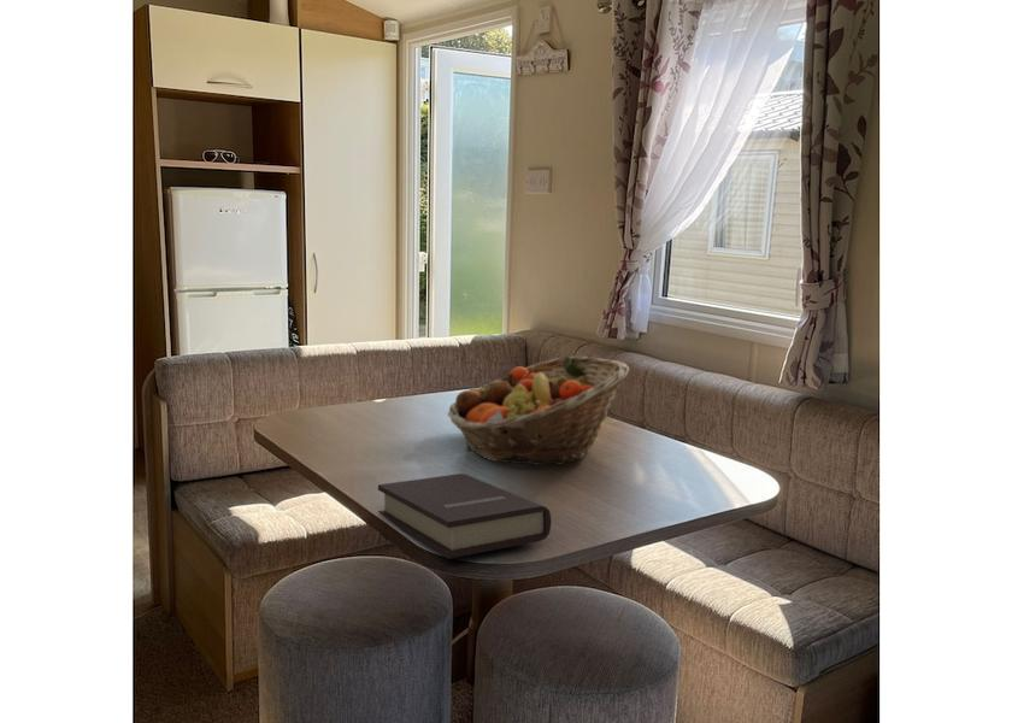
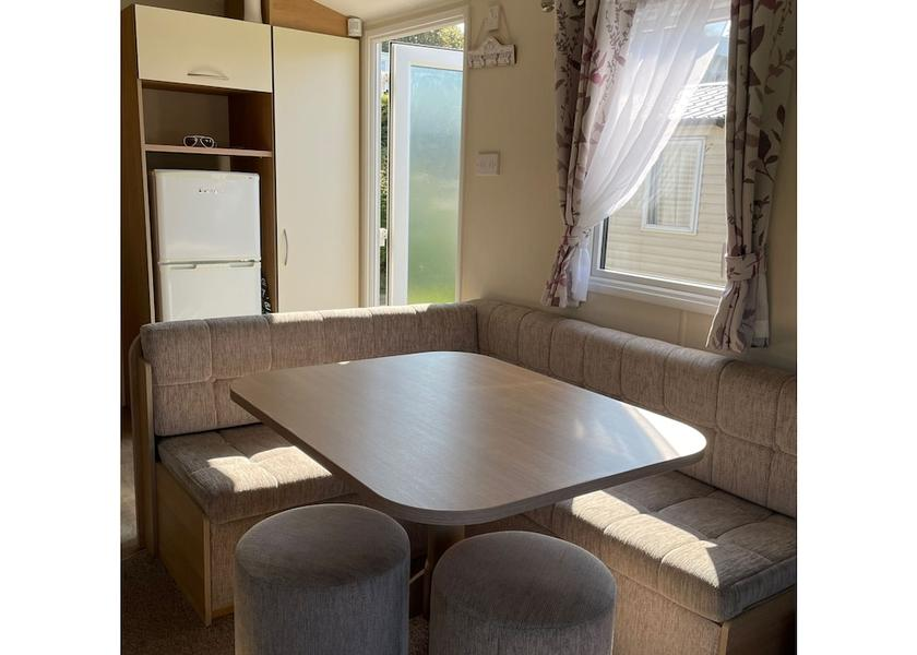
- book (460, 510)
- fruit basket (536, 405)
